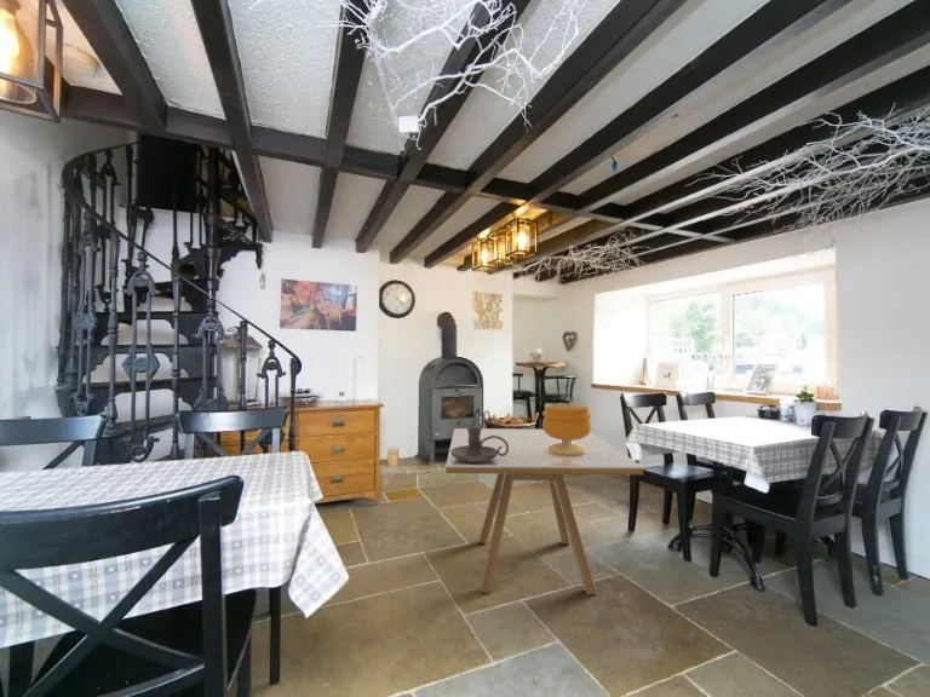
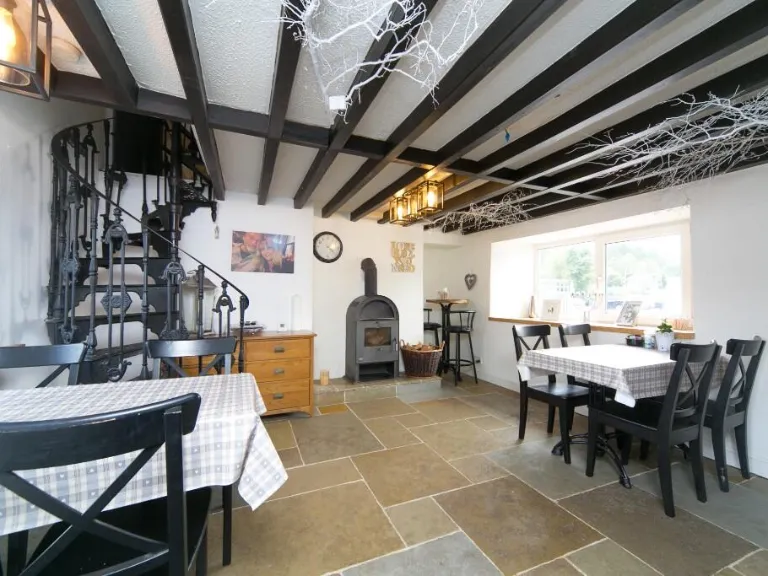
- footed bowl (566, 427)
- candle holder (480, 443)
- dining table (509, 499)
